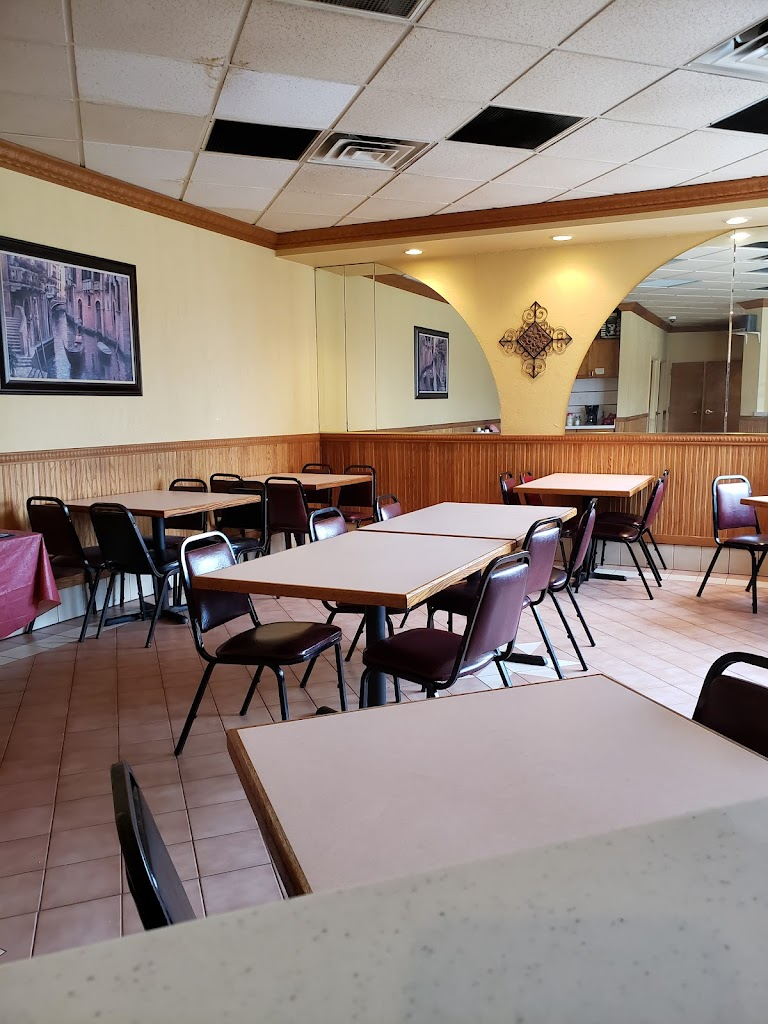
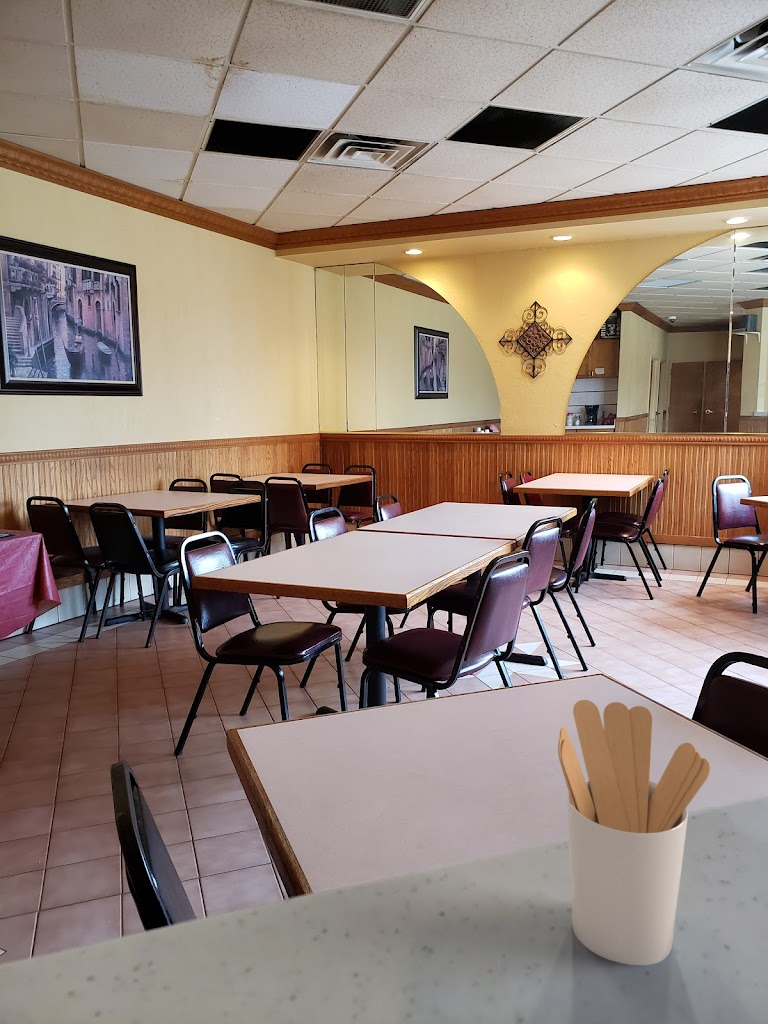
+ utensil holder (619, 819)
